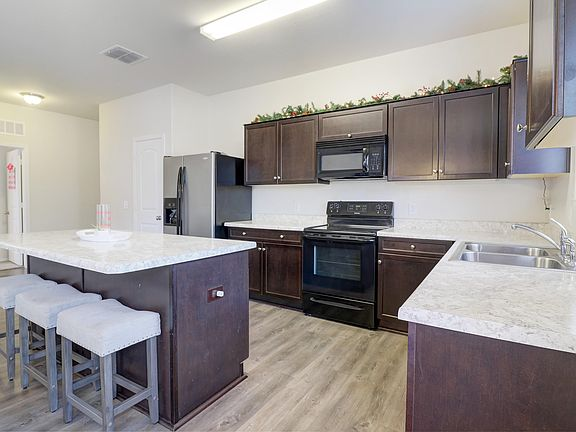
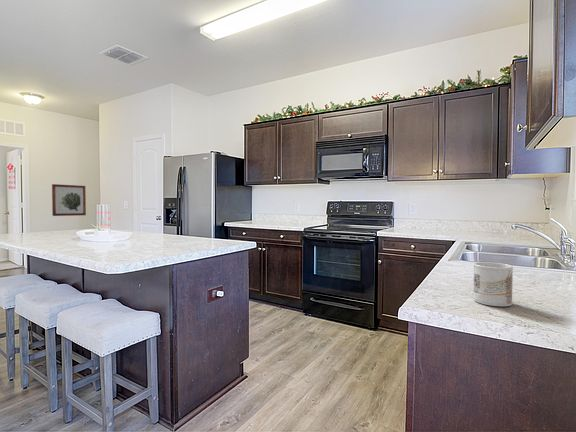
+ wall art (69, 200)
+ mug (491, 282)
